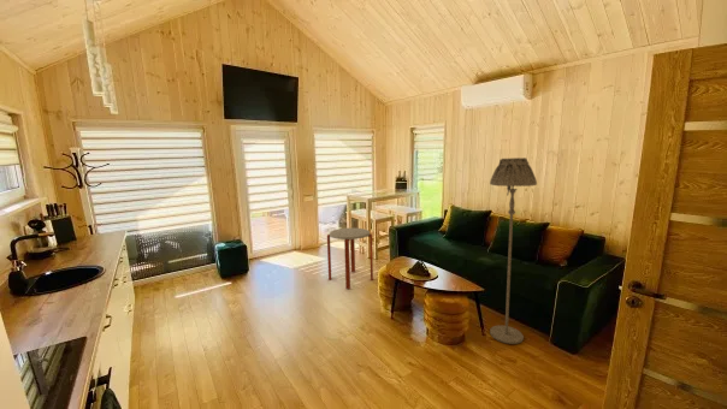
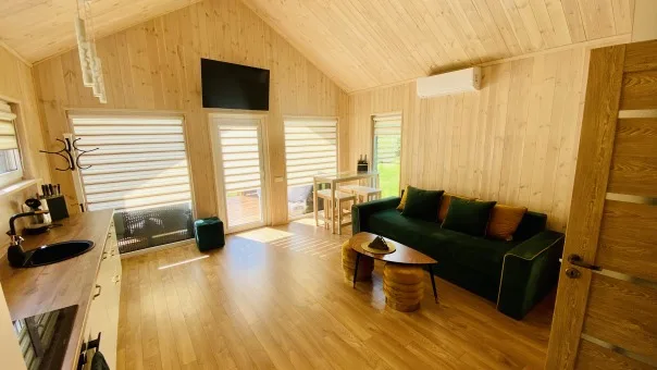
- floor lamp (509, 249)
- side table (348, 255)
